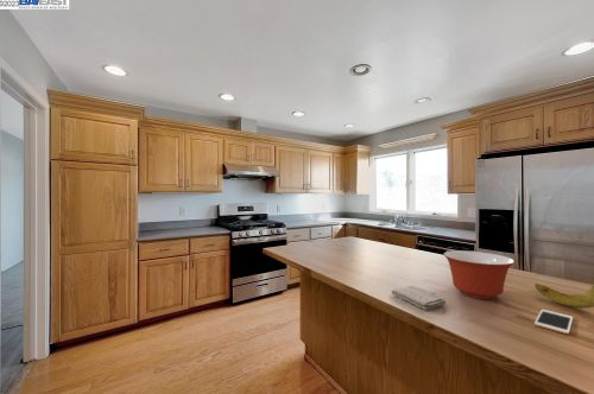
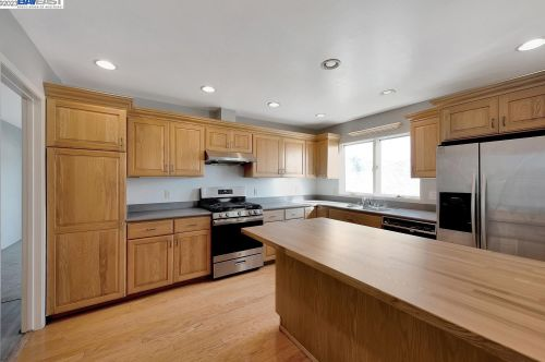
- washcloth (417, 296)
- cell phone (554, 320)
- mixing bowl (476, 274)
- fruit (564, 293)
